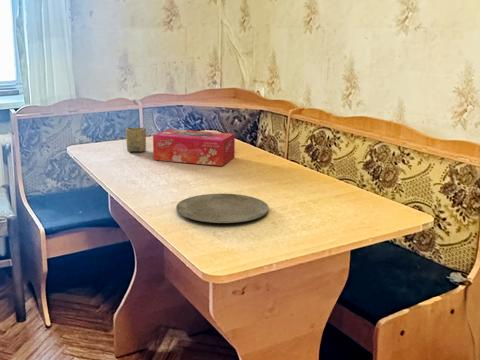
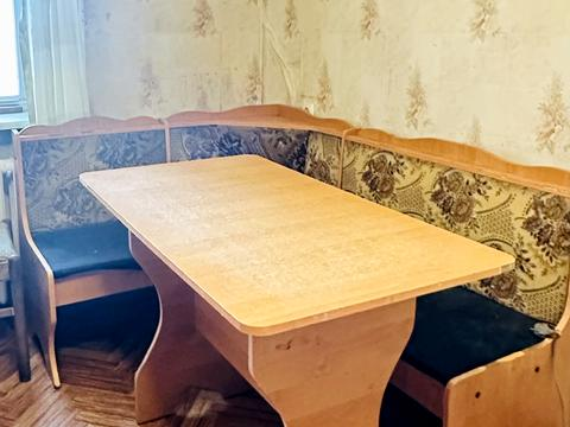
- tissue box (194, 146)
- plate (222, 208)
- cup (136, 139)
